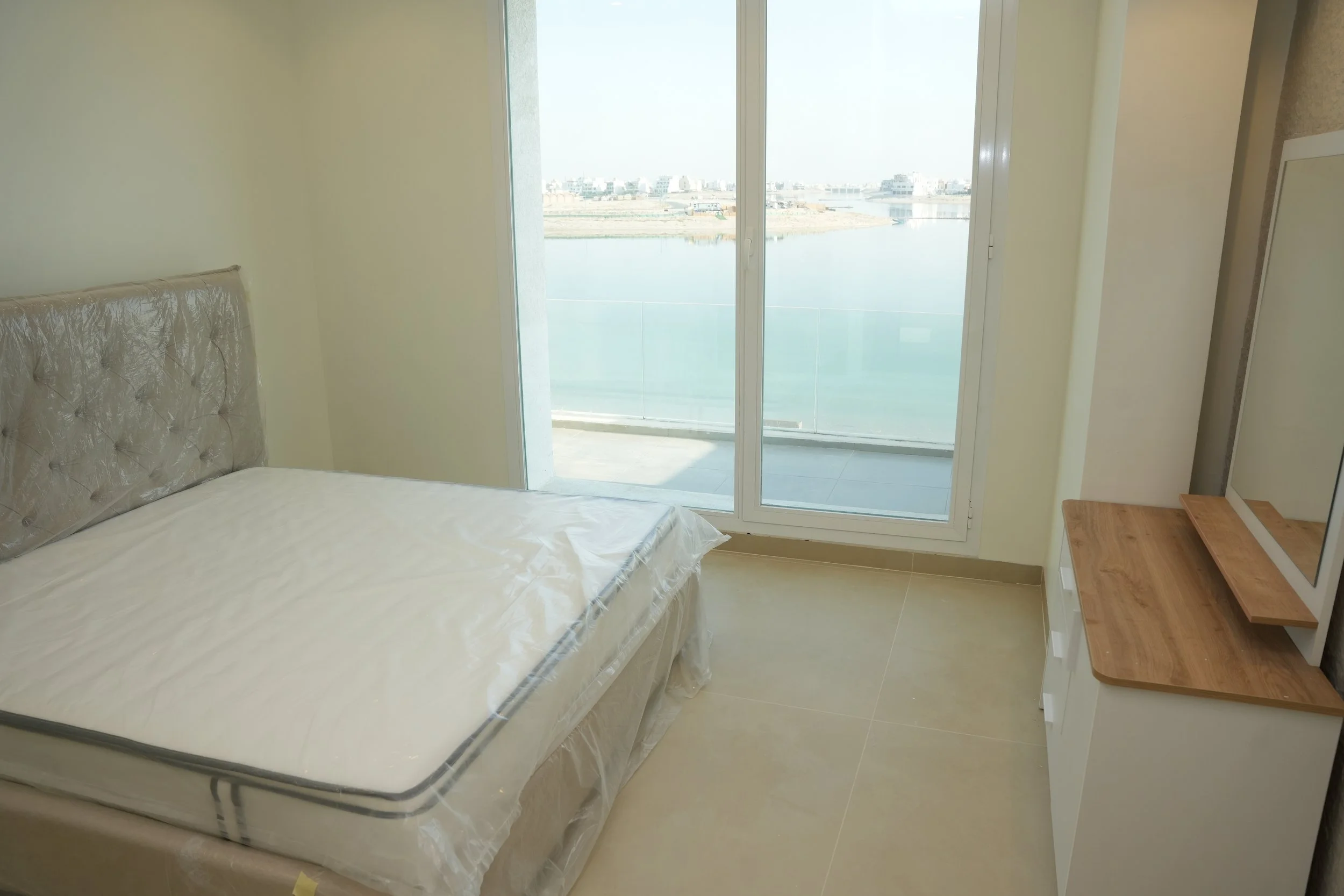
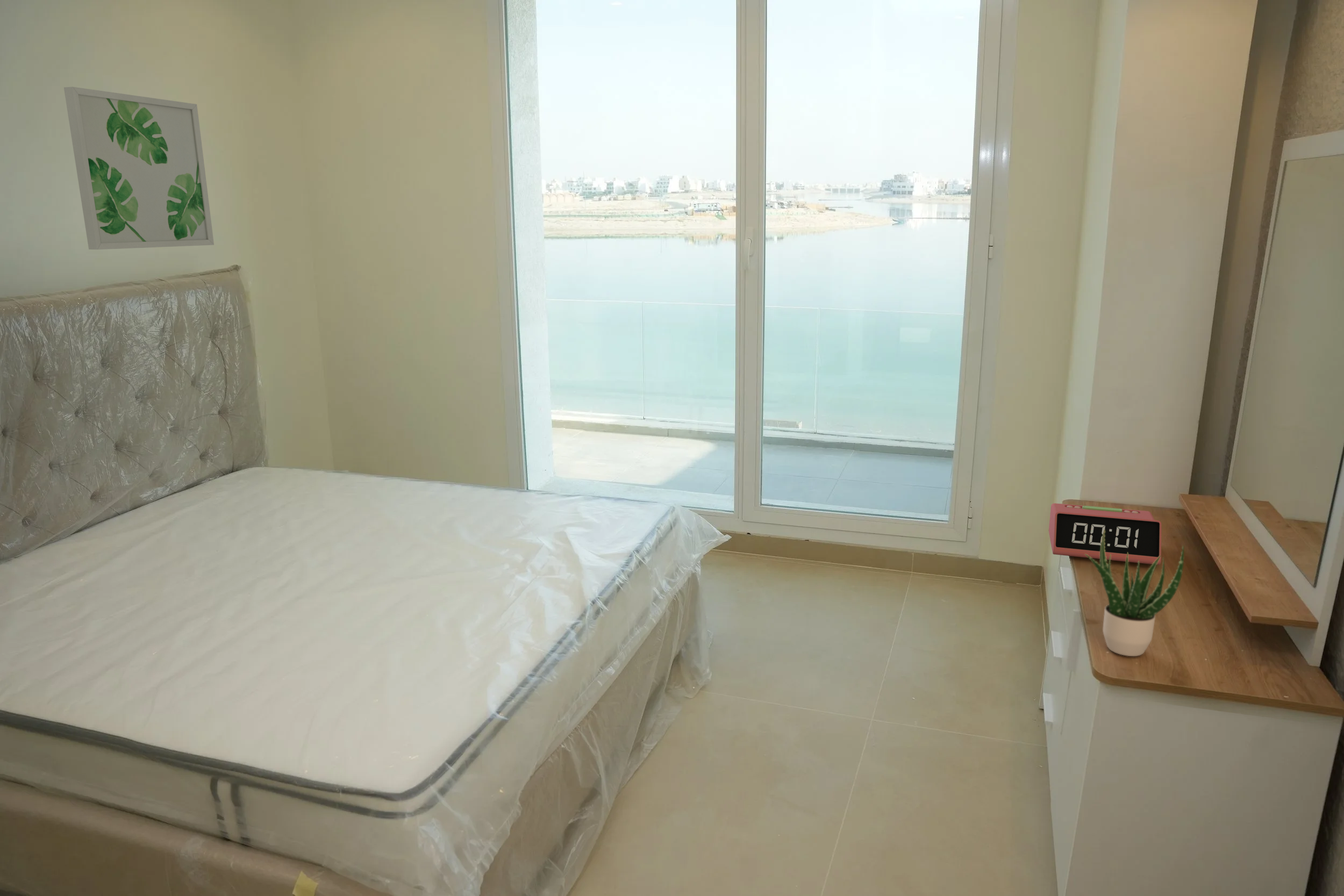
+ wall art (145, 173)
+ potted plant (1133, 592)
+ alarm clock (1103, 529)
